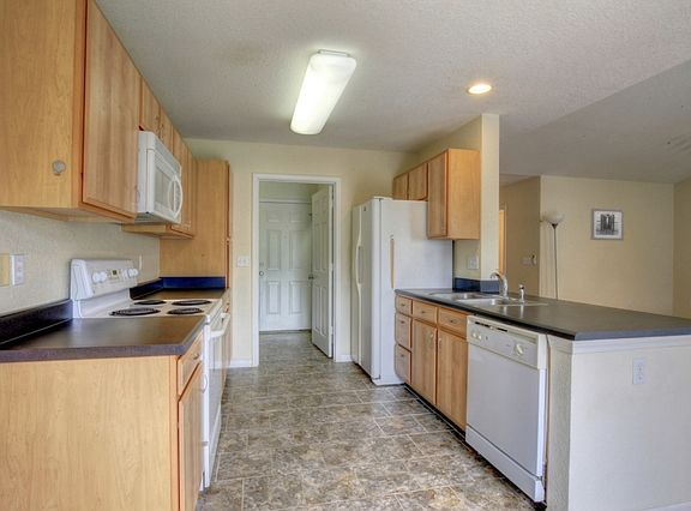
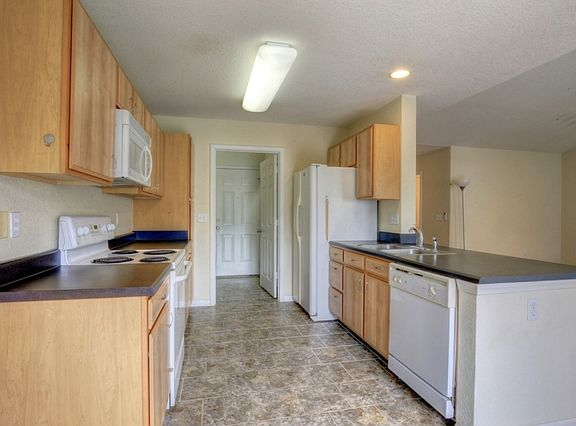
- wall art (607, 224)
